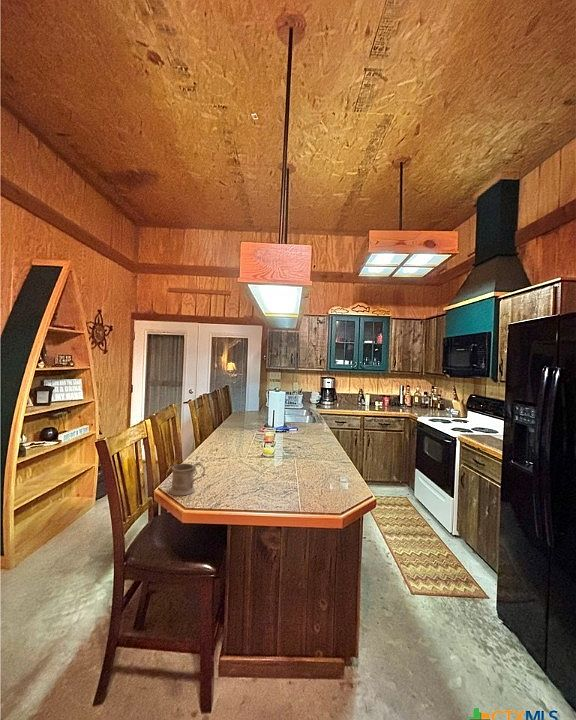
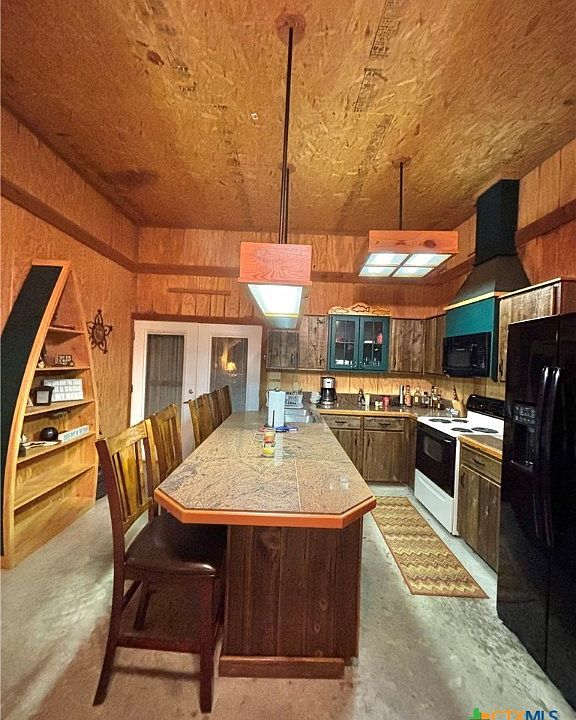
- mug (188, 476)
